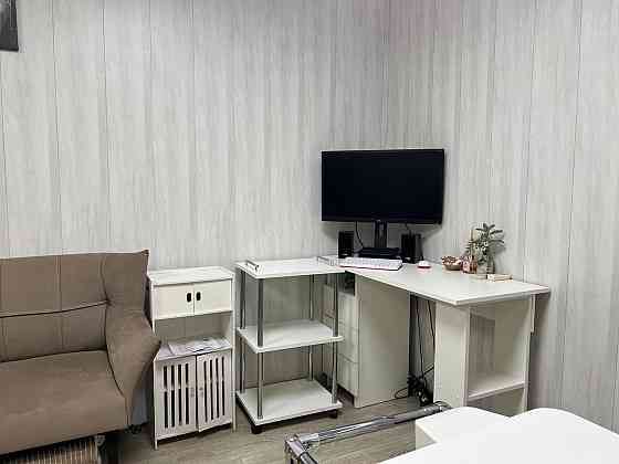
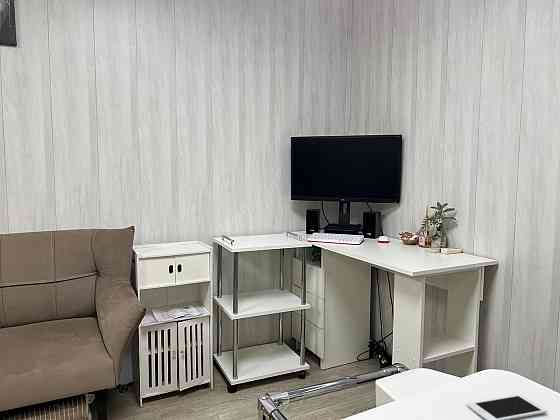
+ cell phone (506, 408)
